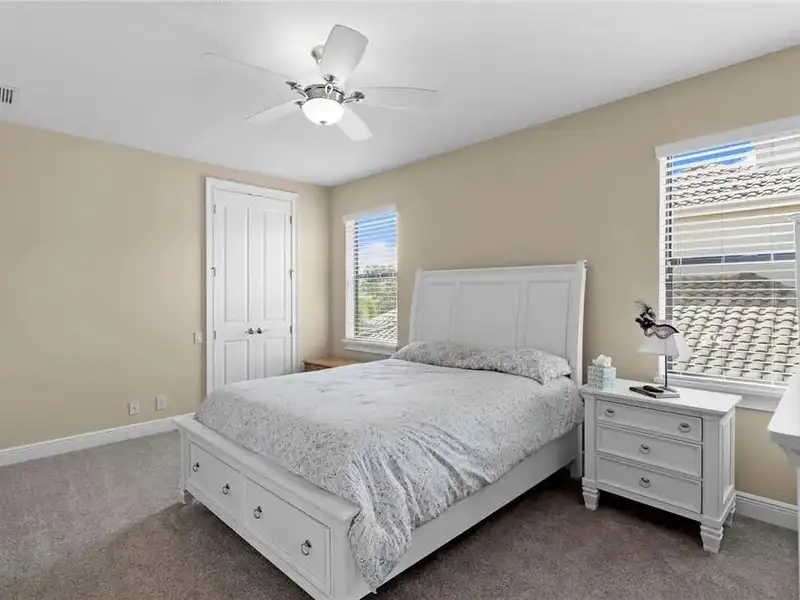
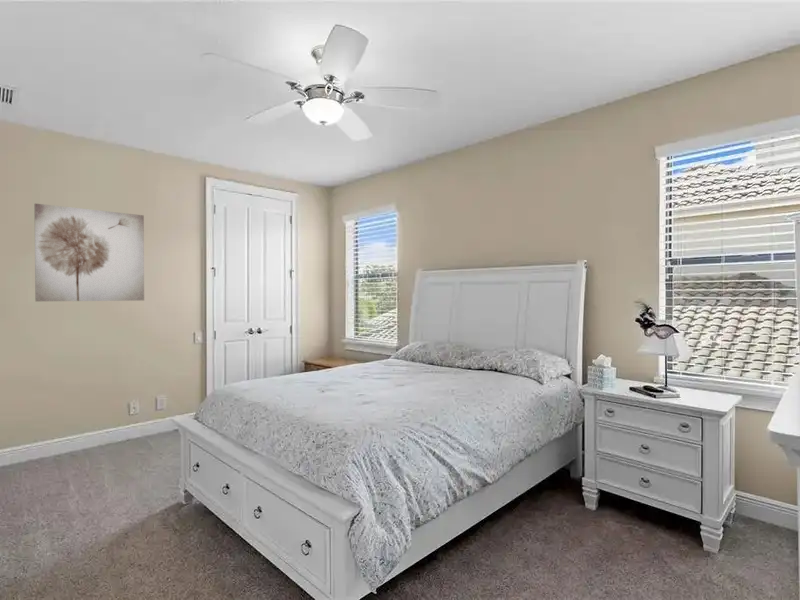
+ wall art (93, 255)
